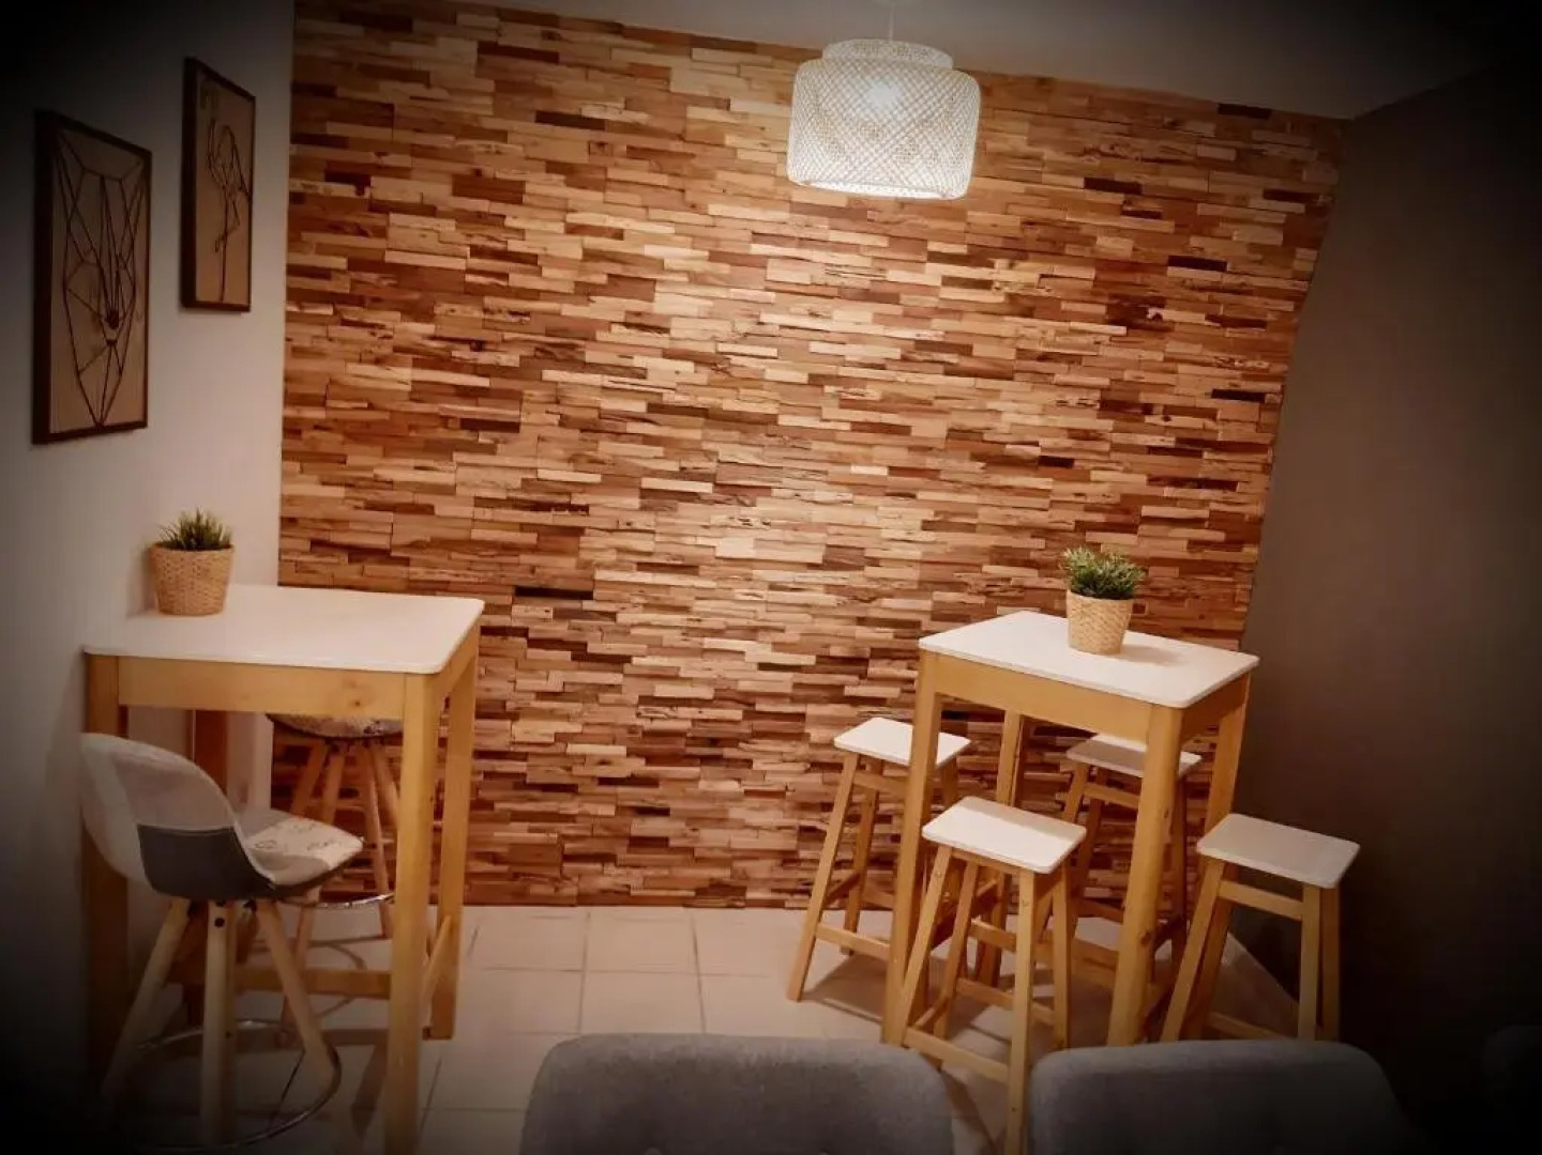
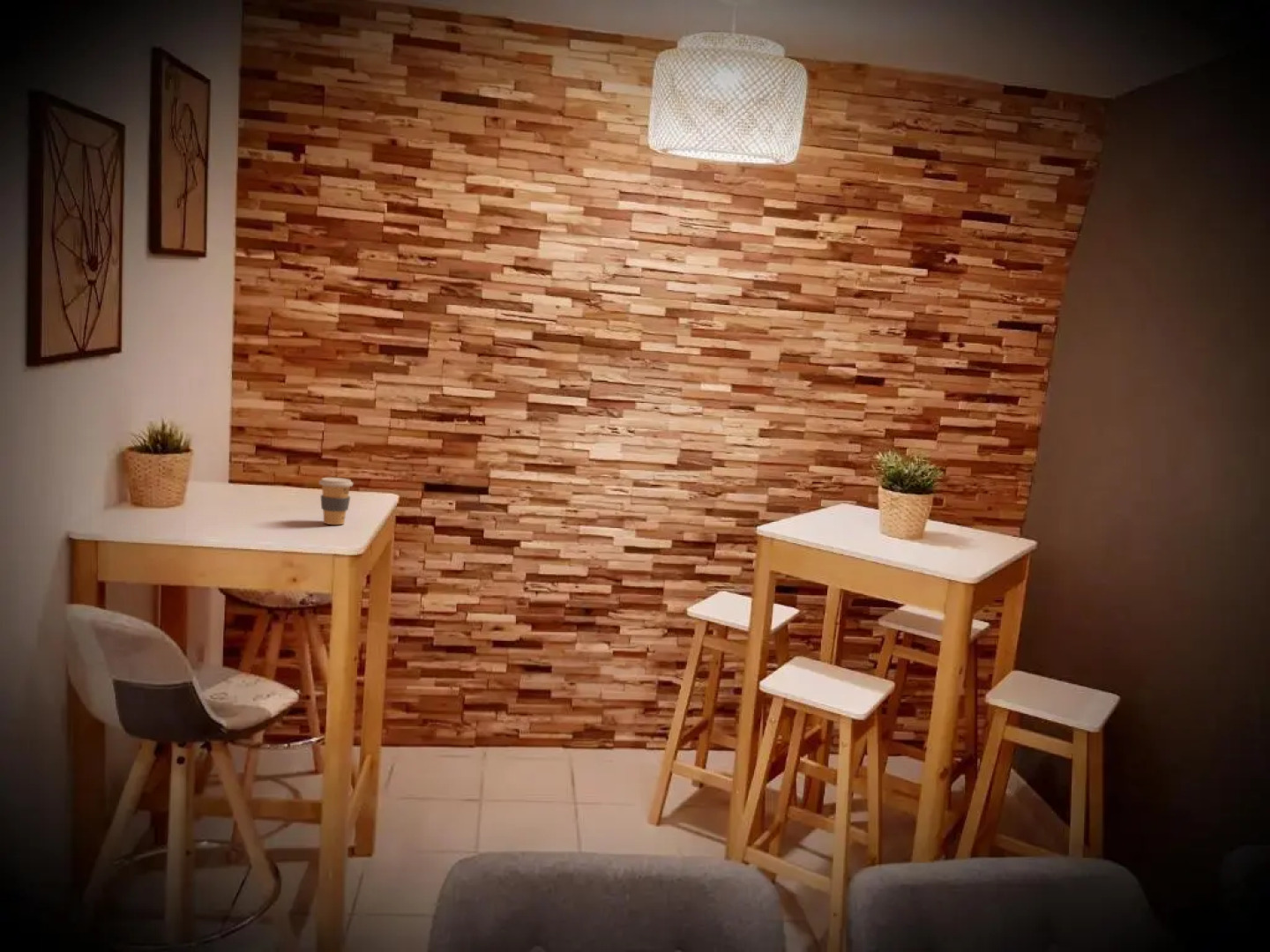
+ coffee cup (334, 501)
